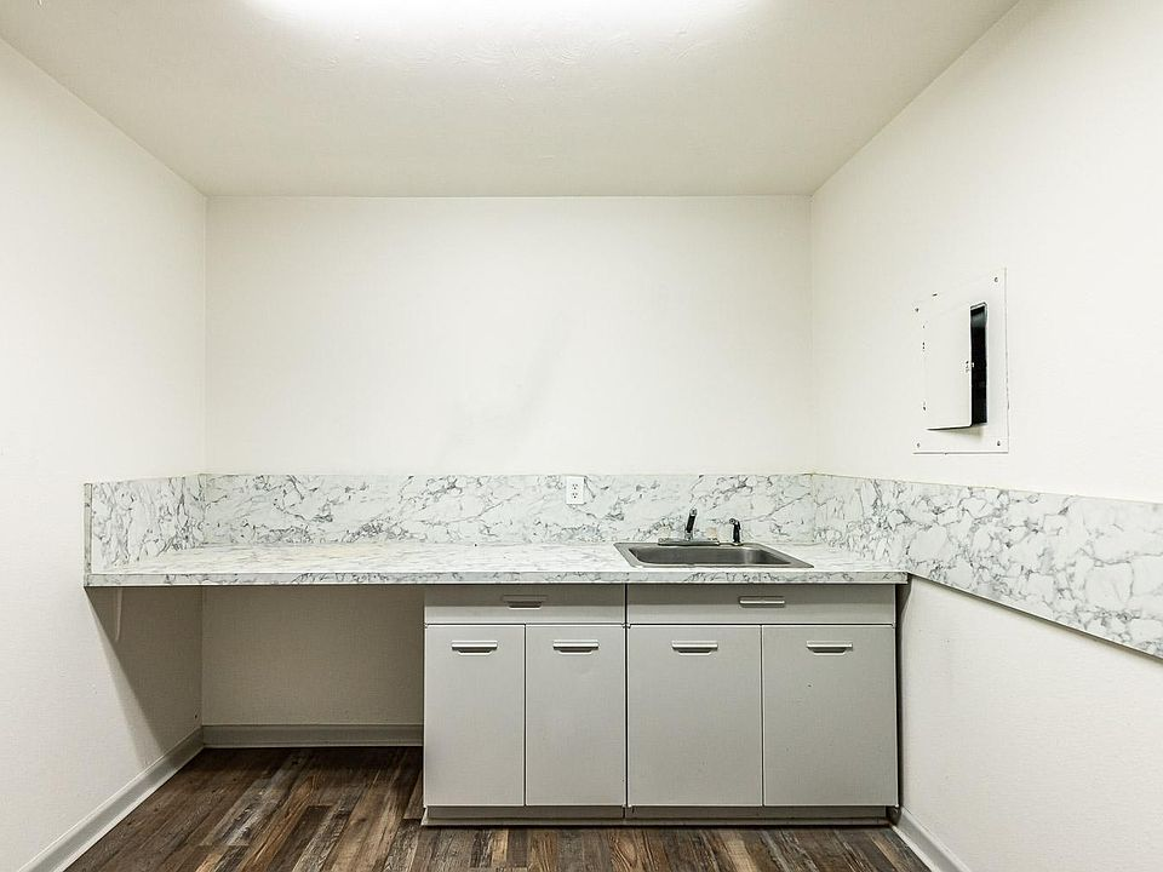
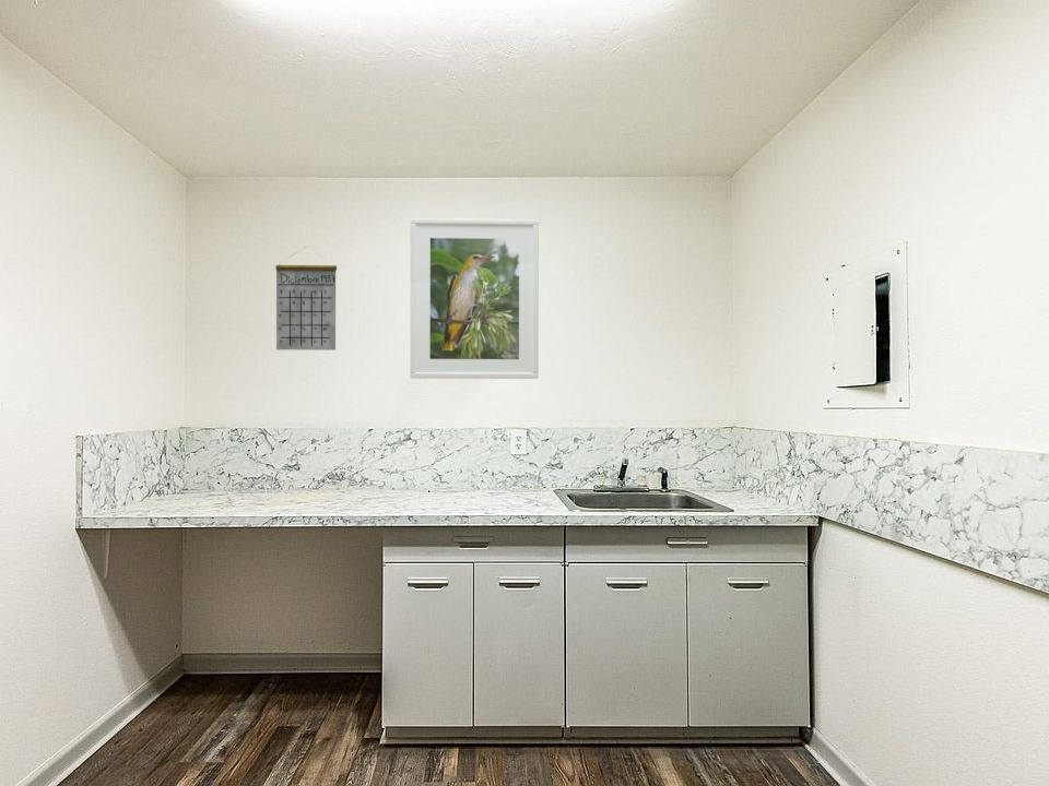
+ calendar (306, 297)
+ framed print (474, 298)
